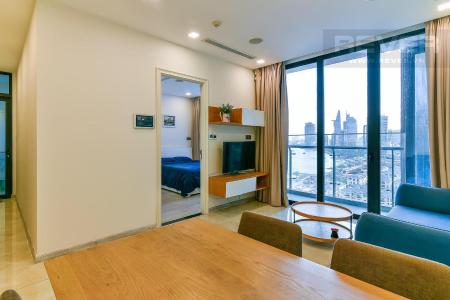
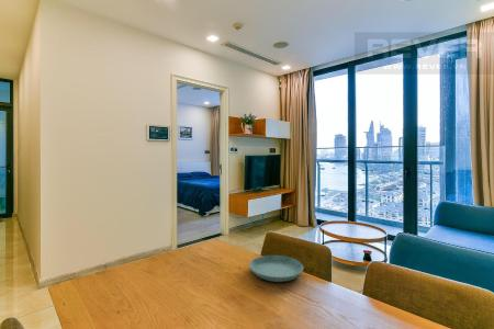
+ saucer (276, 268)
